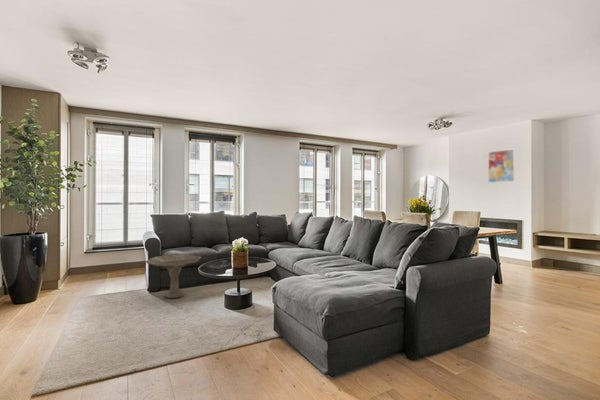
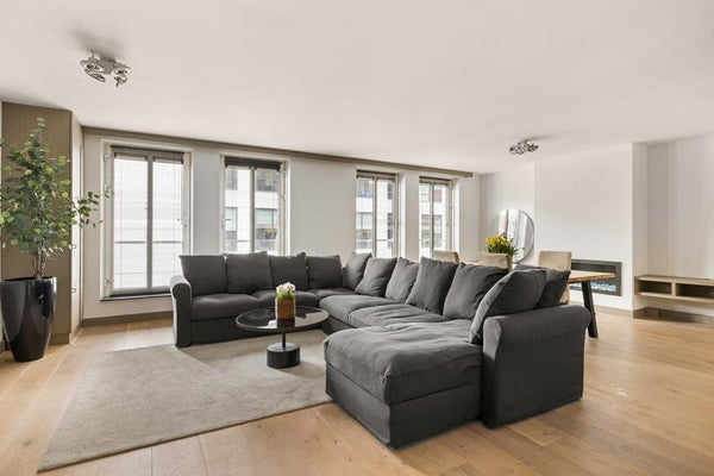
- wall art (501, 166)
- side table (174, 276)
